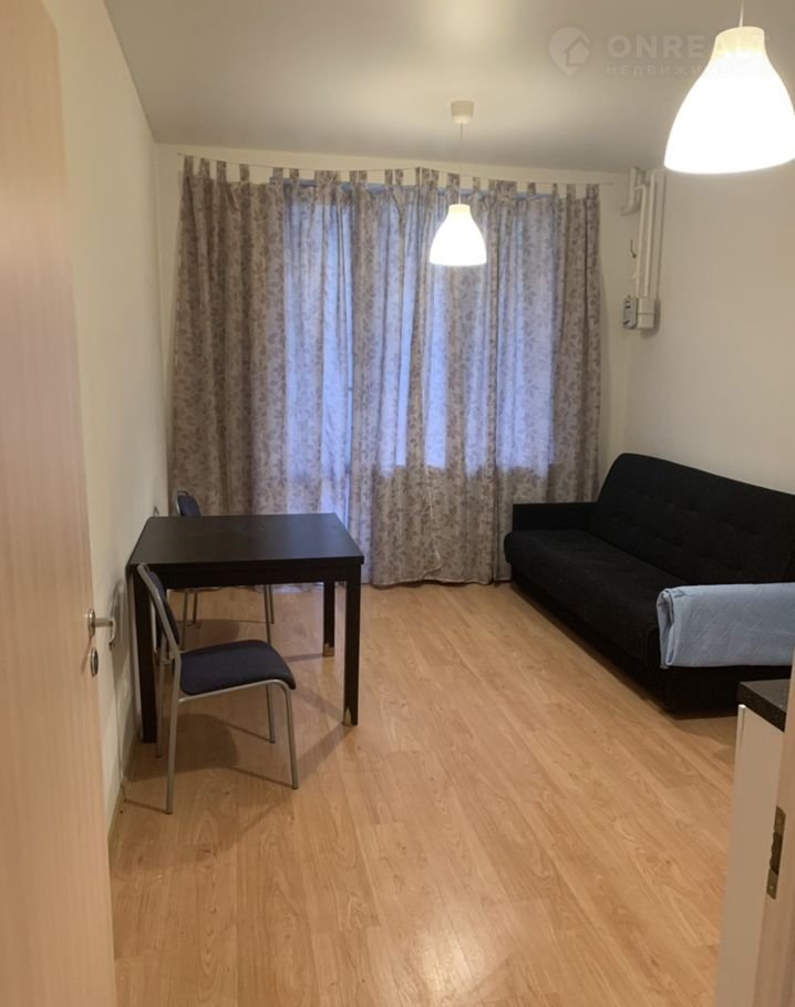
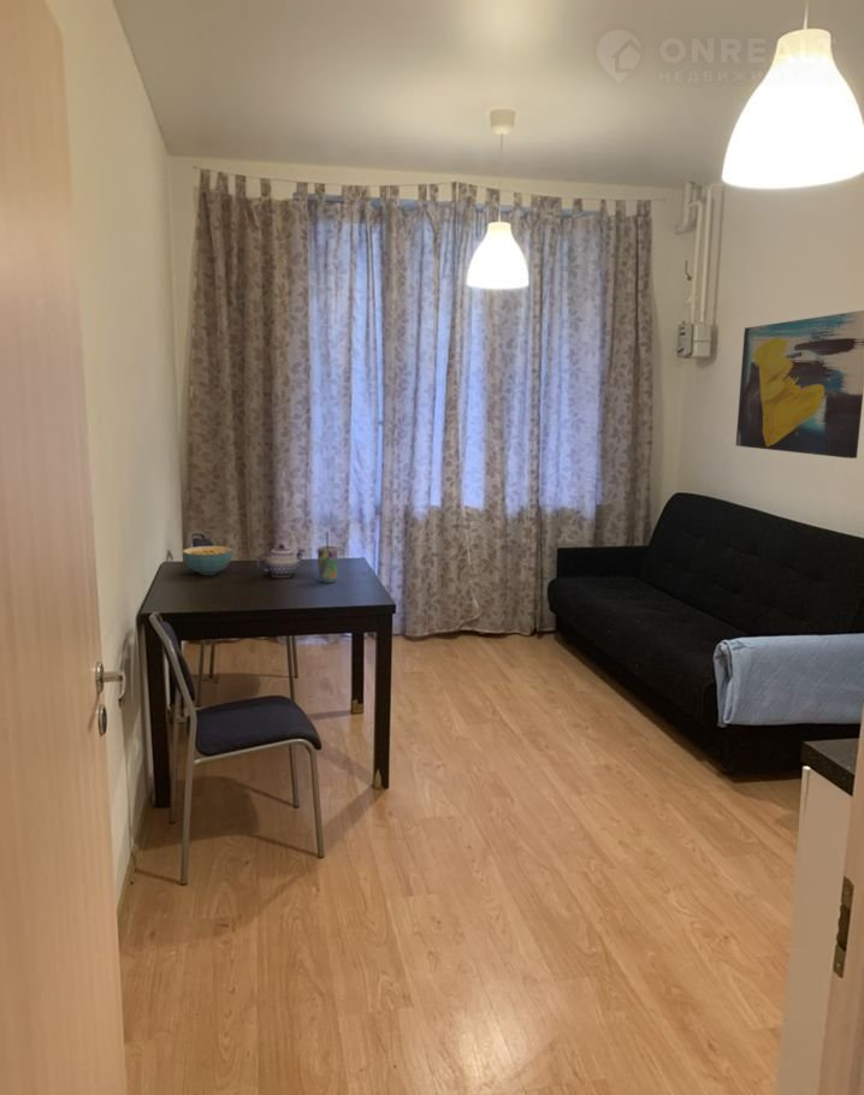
+ cereal bowl (208, 561)
+ teapot (282, 560)
+ wall art (794, 386)
+ cup (327, 556)
